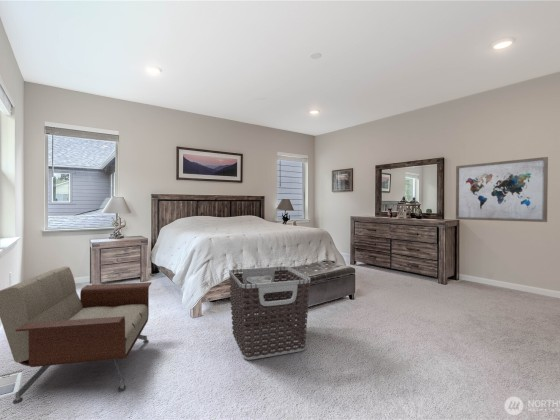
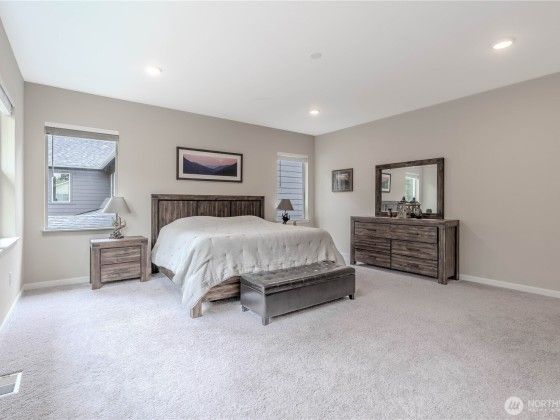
- clothes hamper (267, 307)
- wall art (497, 191)
- armchair (84, 320)
